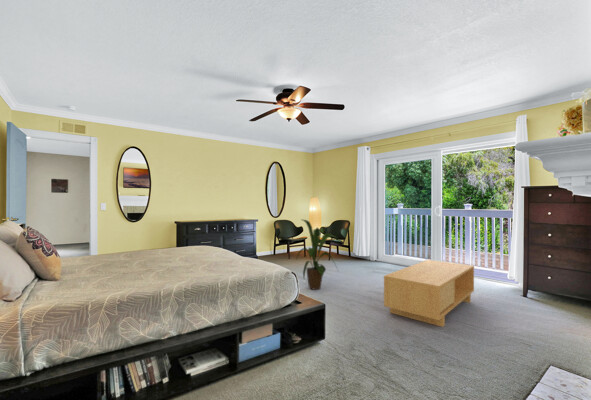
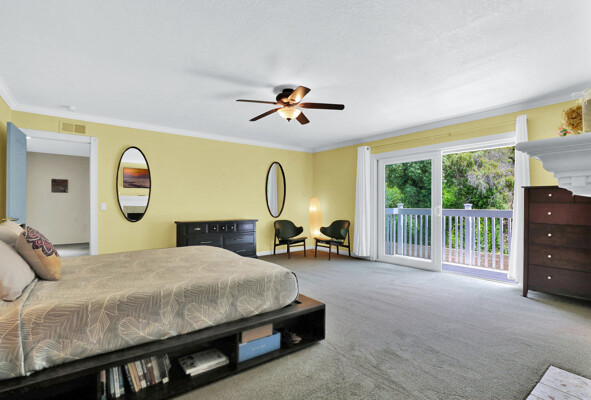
- house plant (321, 254)
- coffee table (432, 288)
